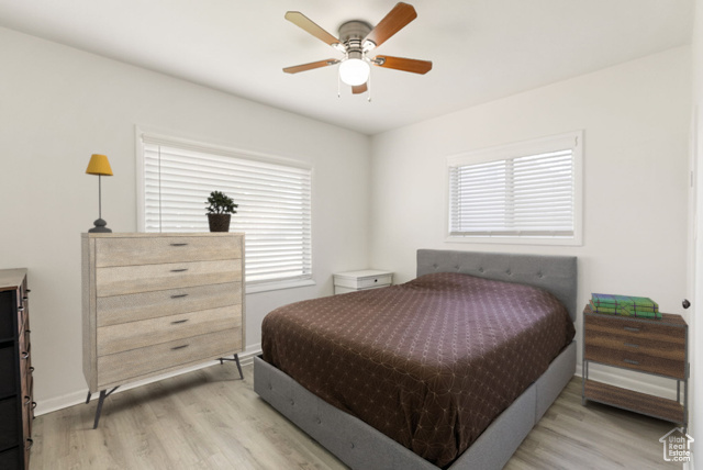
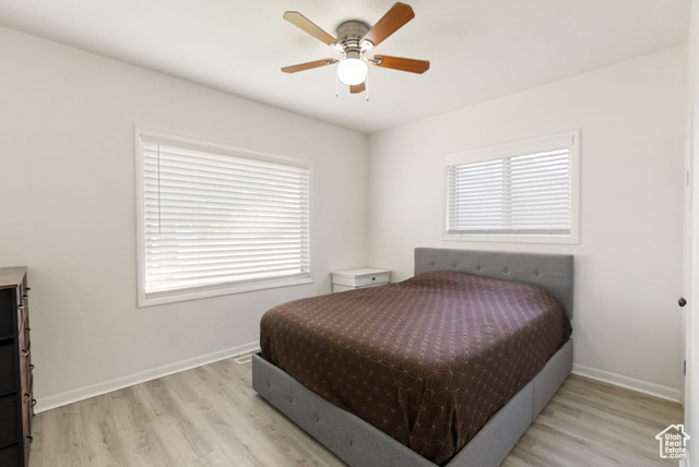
- nightstand (629, 361)
- potted plant (219, 211)
- table lamp (99, 193)
- stack of books (622, 304)
- dresser (169, 311)
